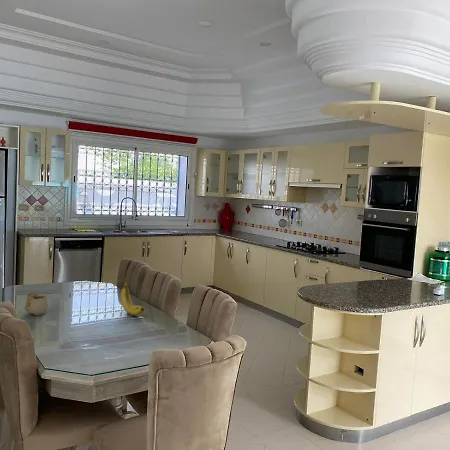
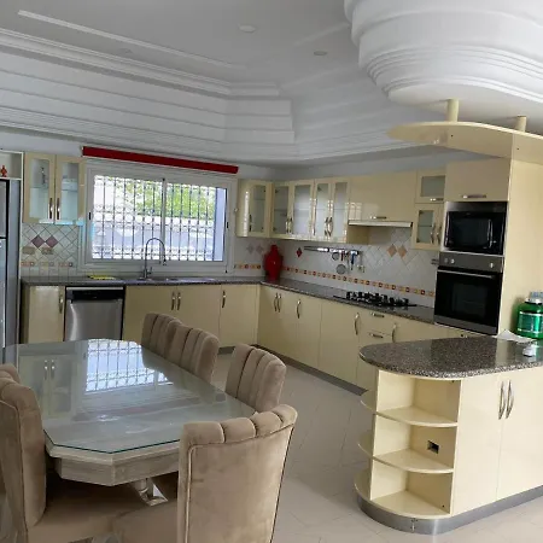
- mug (36, 303)
- banana (130, 298)
